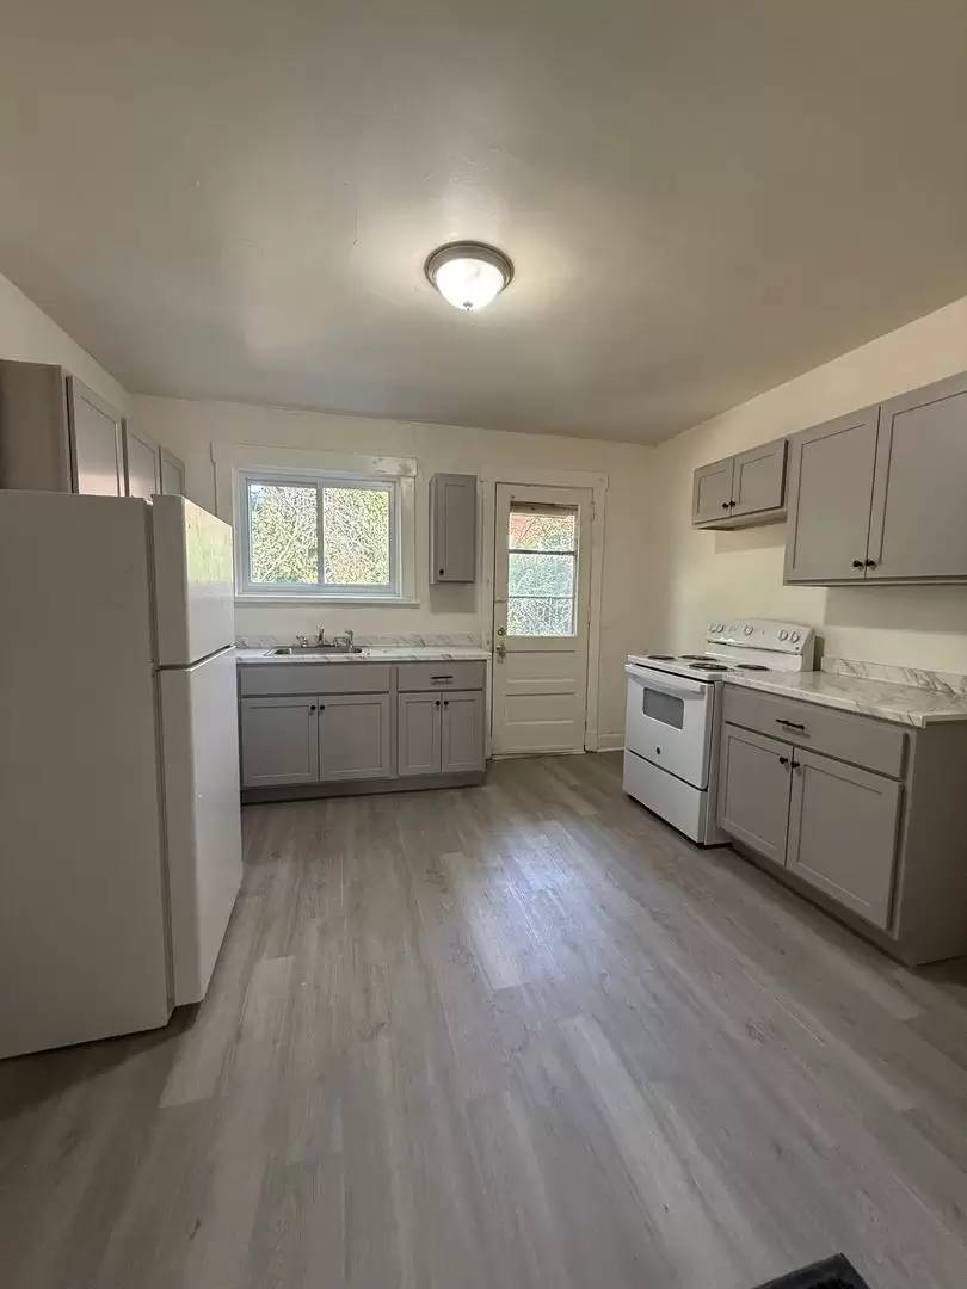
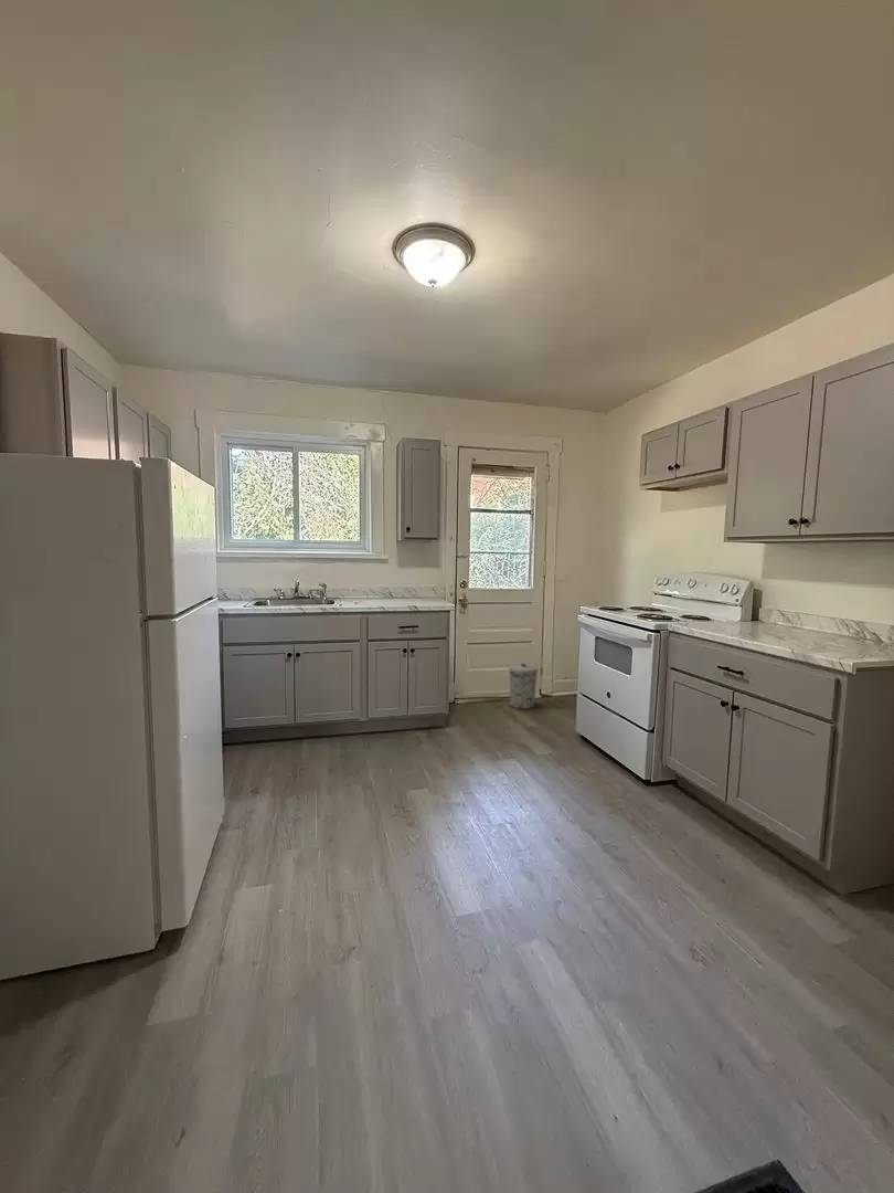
+ trash can (522, 684)
